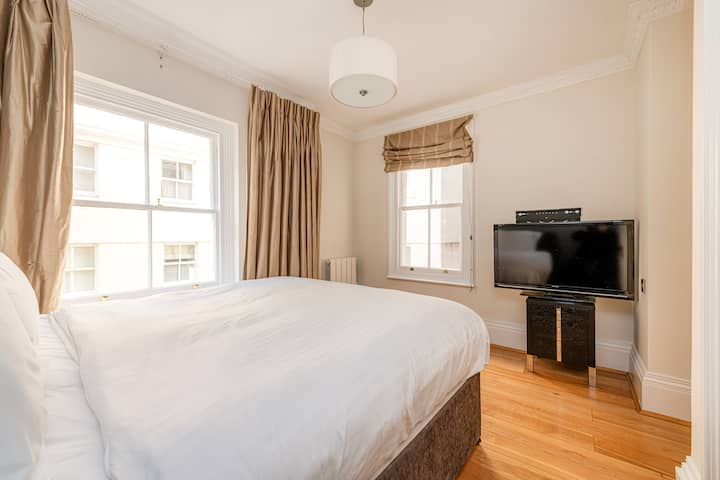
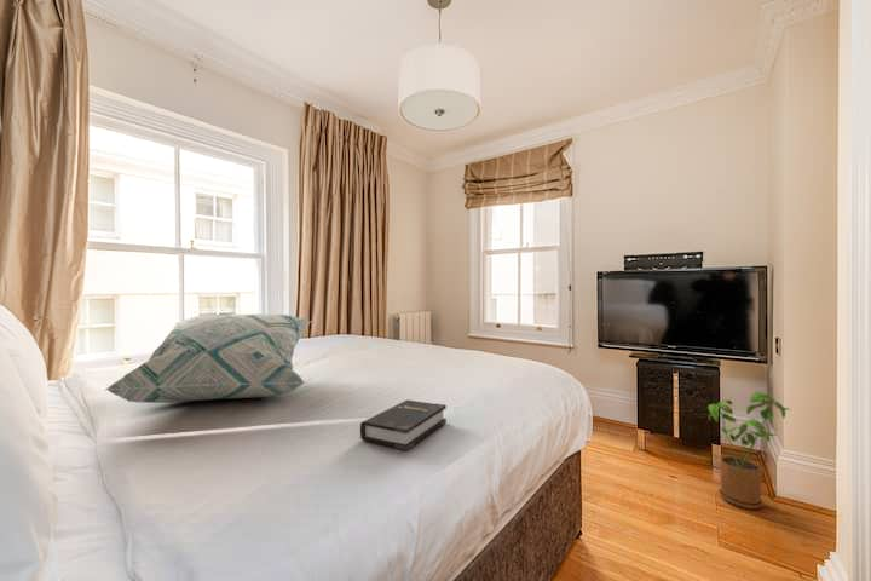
+ hardback book (405, 421)
+ decorative pillow (231, 352)
+ house plant (743, 447)
